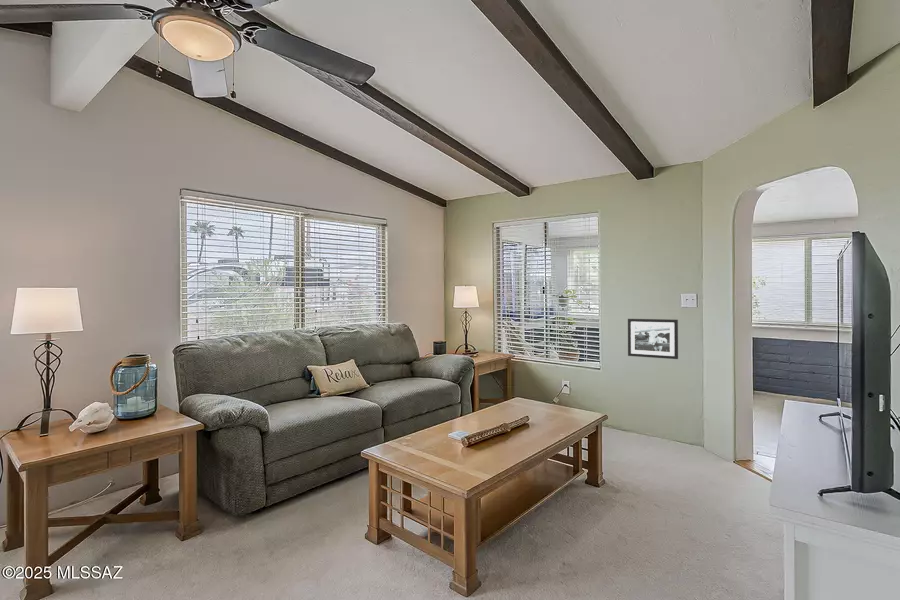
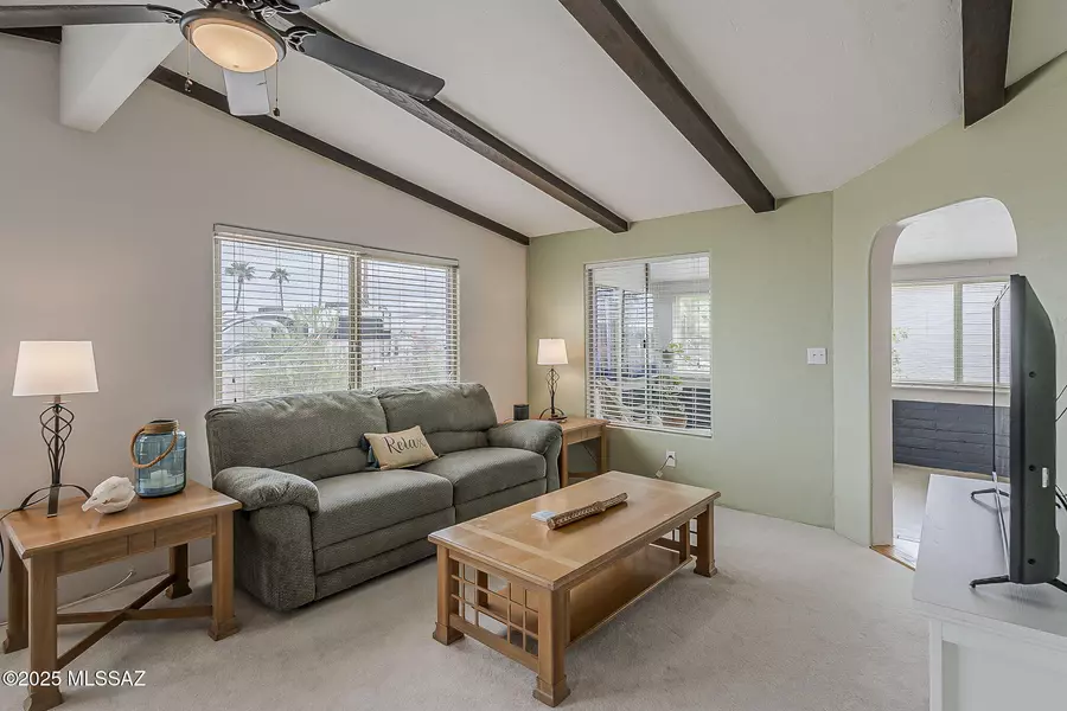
- picture frame (652, 338)
